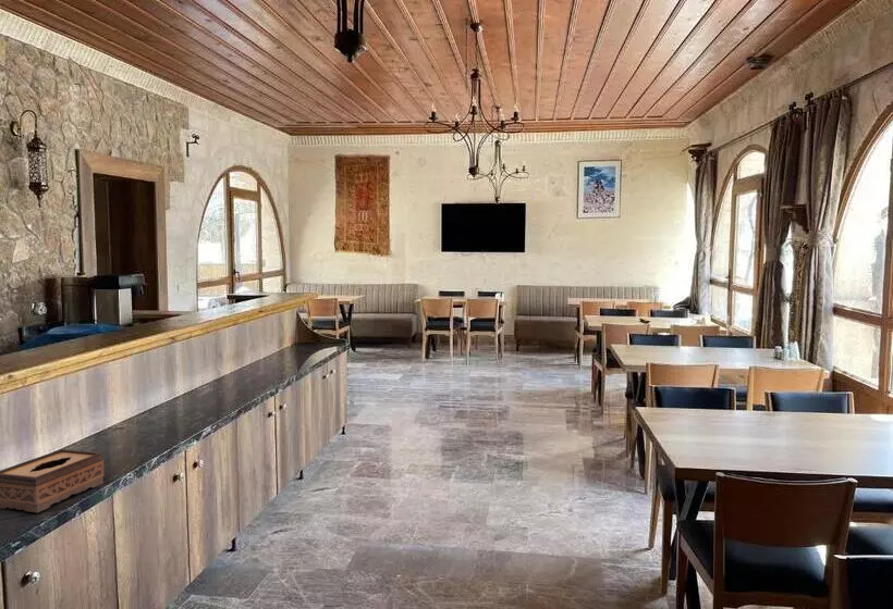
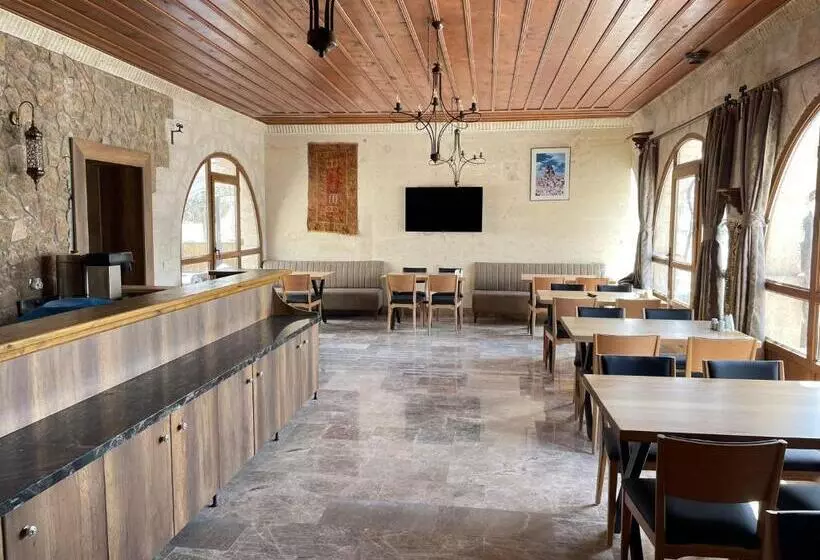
- tissue box (49, 478)
